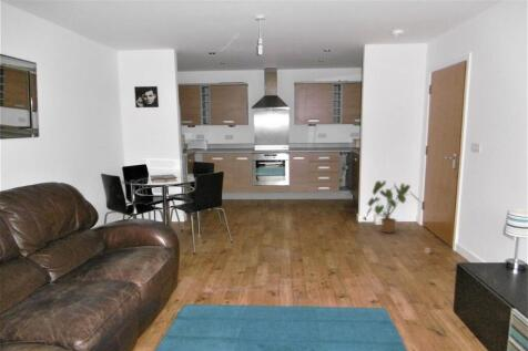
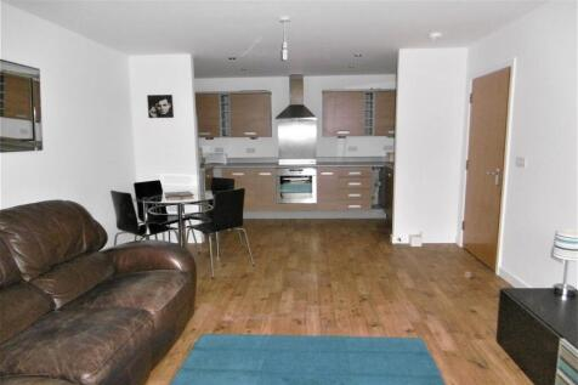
- house plant (390, 205)
